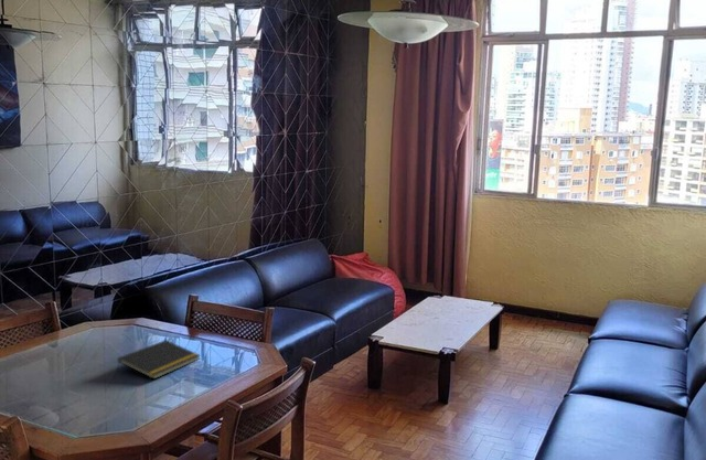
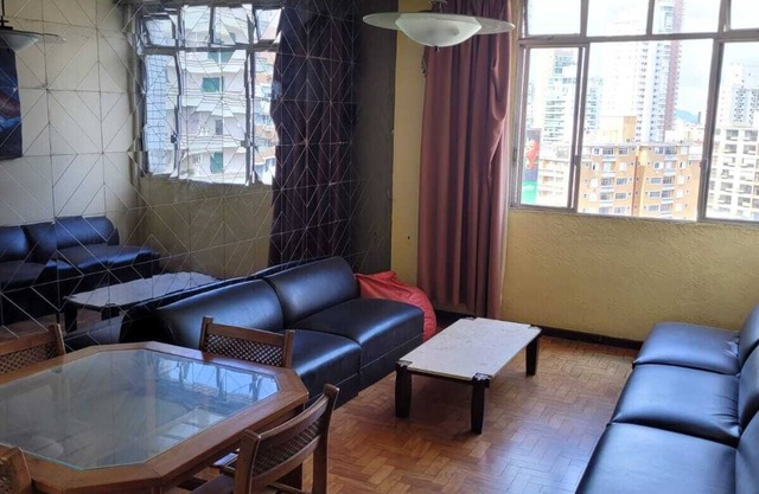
- notepad (160, 357)
